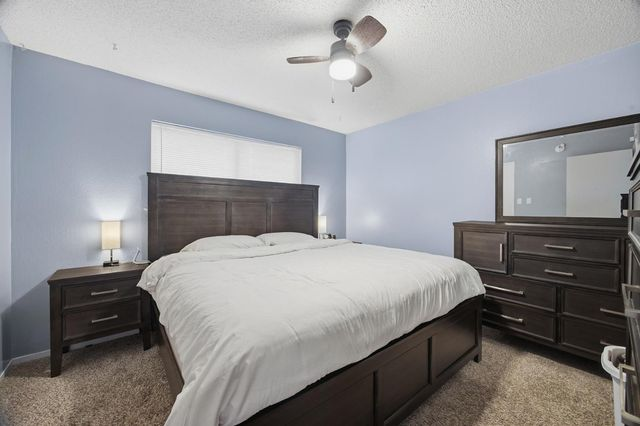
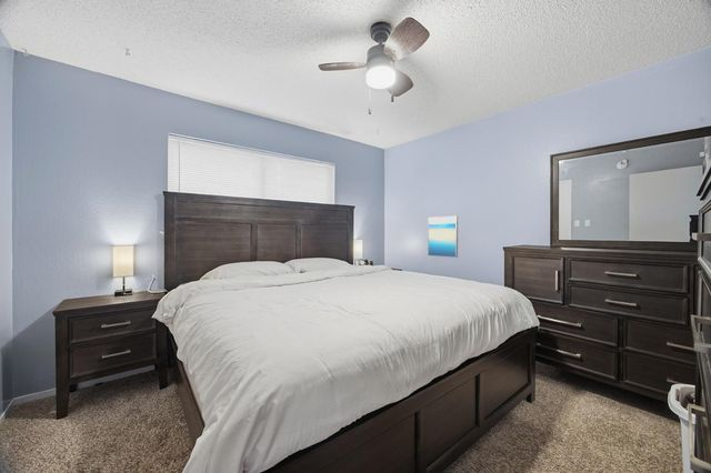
+ wall art (442, 236)
